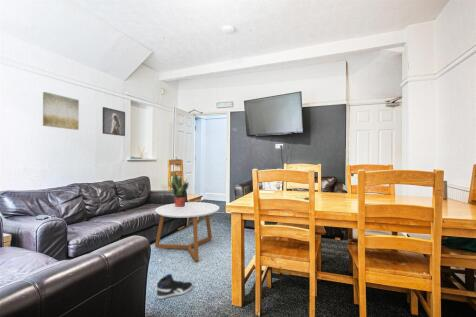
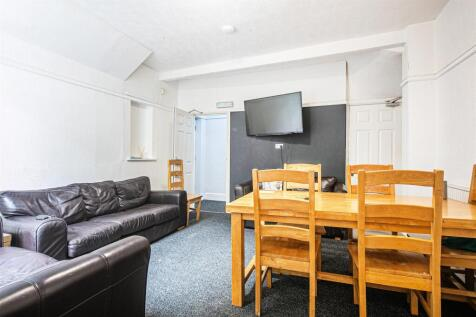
- sneaker (175, 283)
- potted plant (181, 188)
- wall art (61, 112)
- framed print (114, 122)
- coffee table (193, 228)
